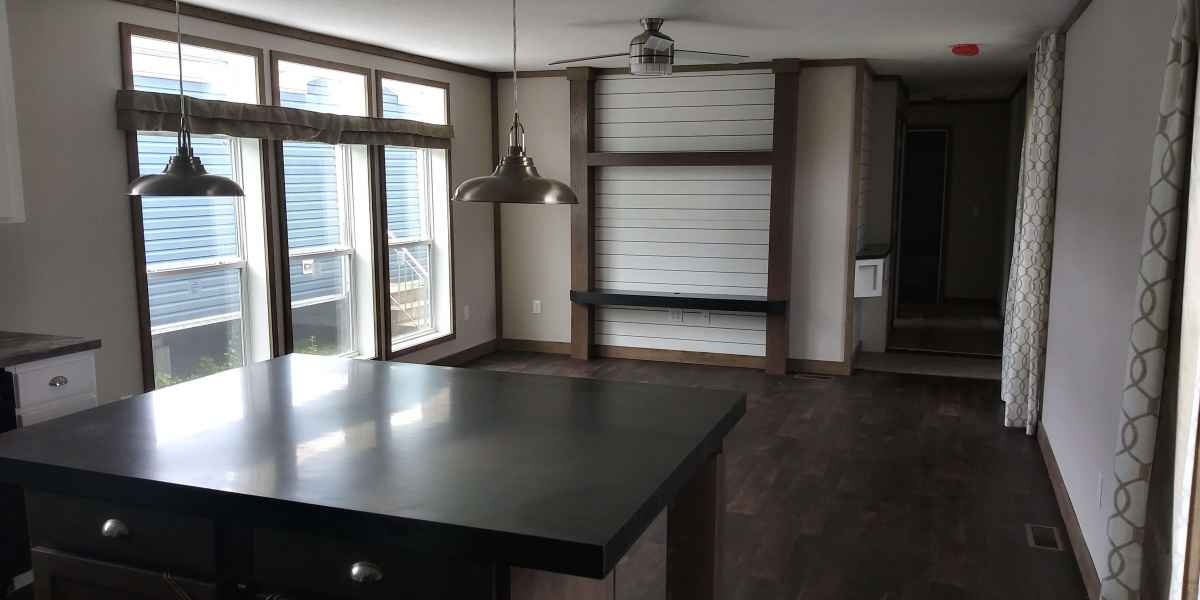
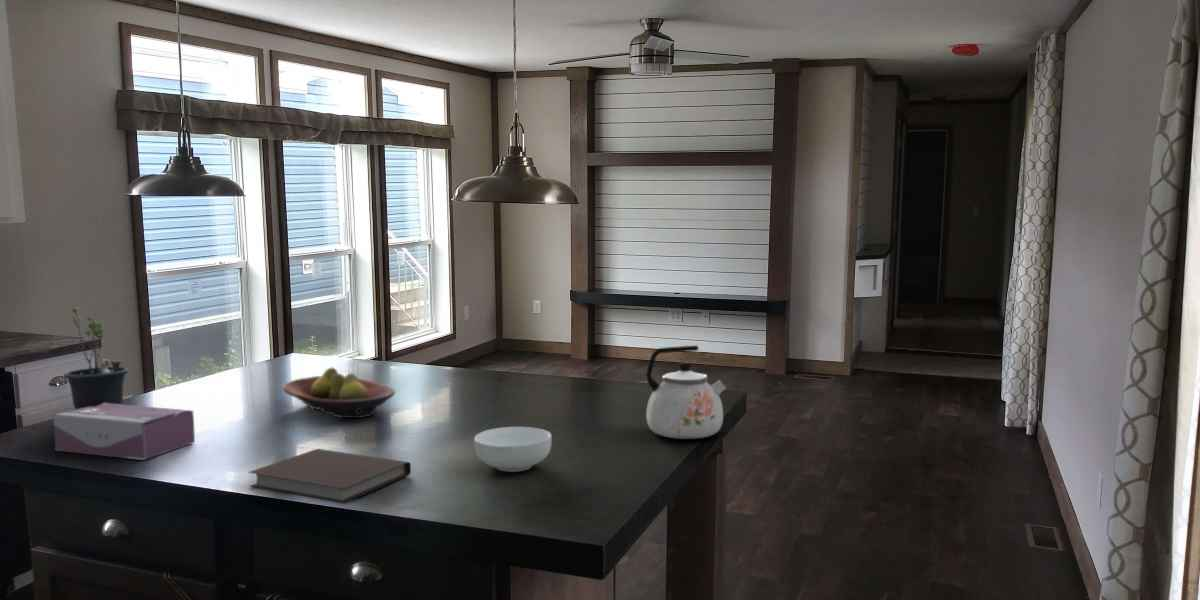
+ fruit bowl (338, 390)
+ potted plant (95, 361)
+ notebook (331, 473)
+ cereal bowl (513, 451)
+ kettle (685, 390)
+ tissue box (125, 428)
